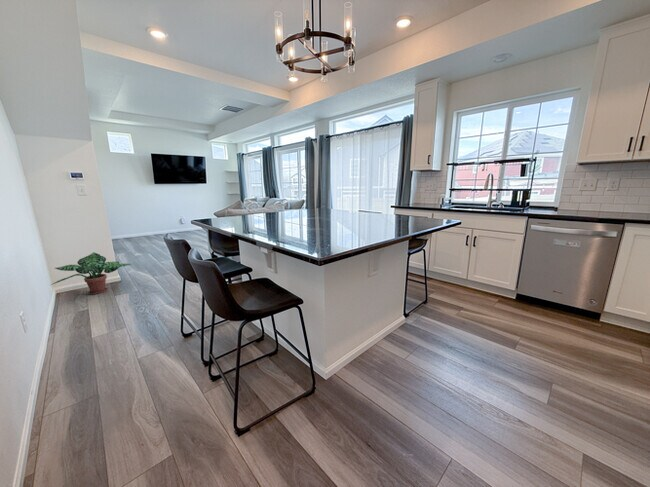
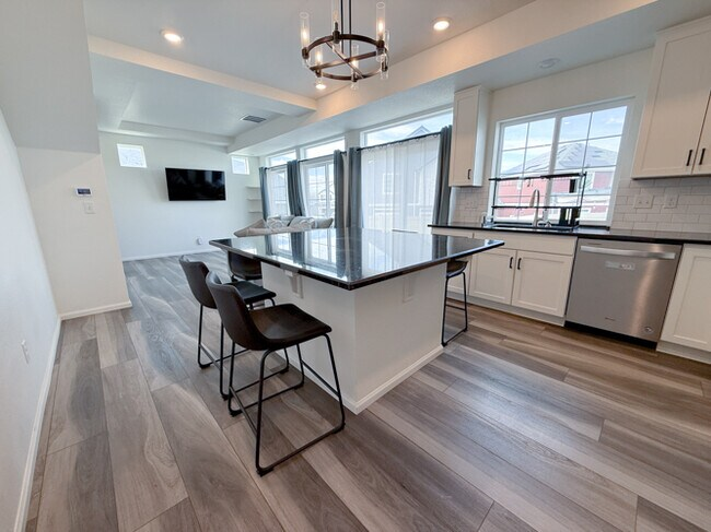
- potted plant (93, 270)
